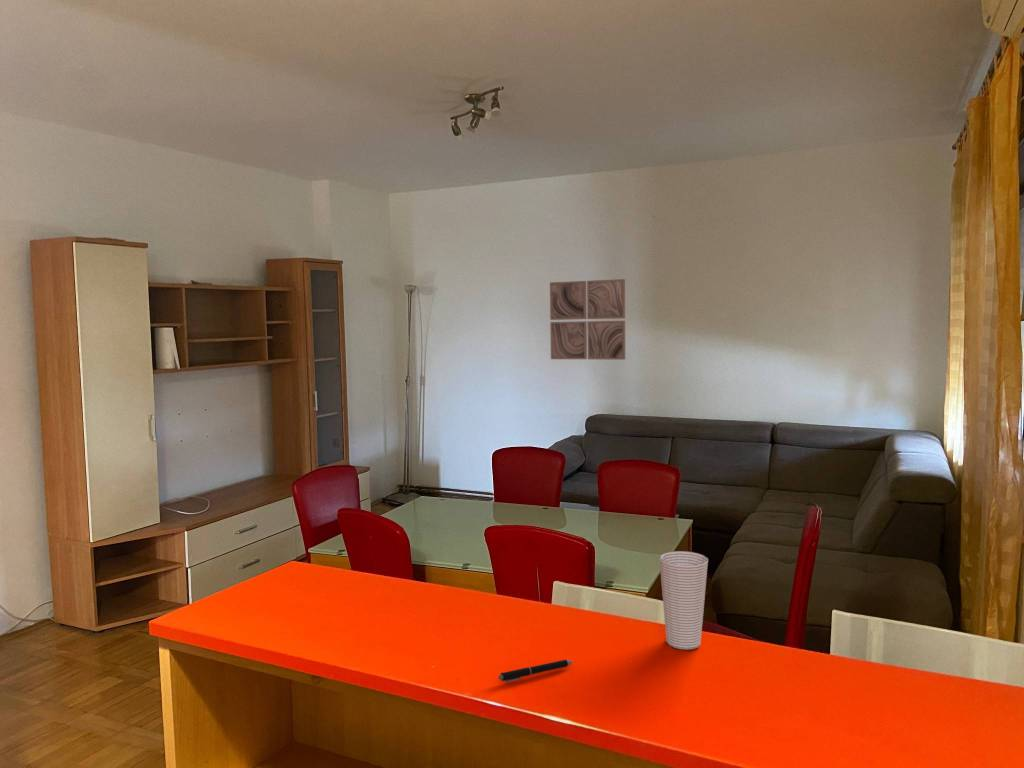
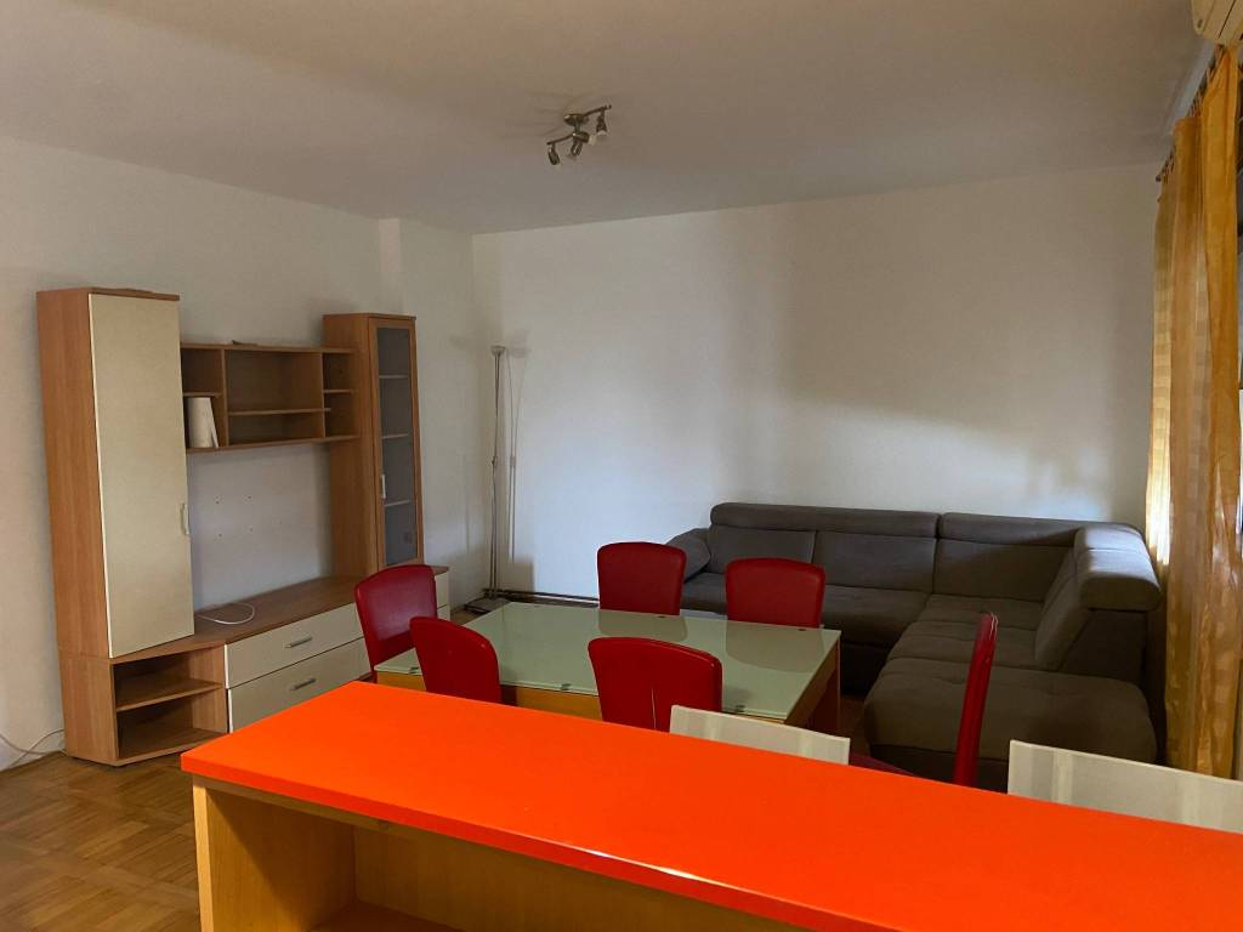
- pen (537, 668)
- wall art (586, 321)
- cup (683, 600)
